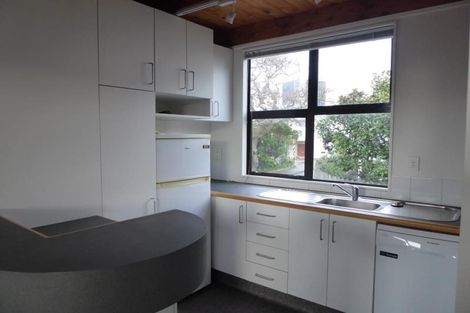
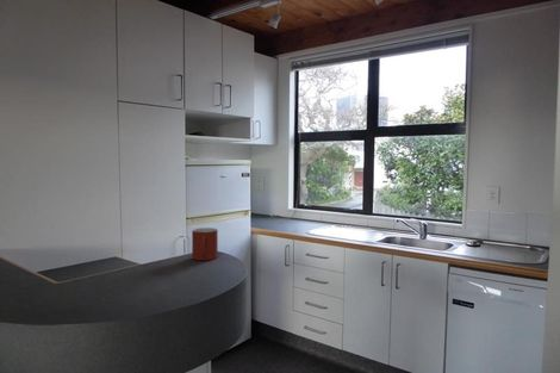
+ mug (205, 244)
